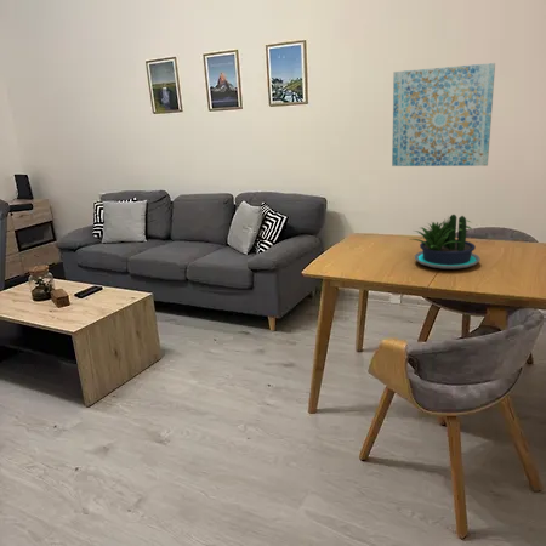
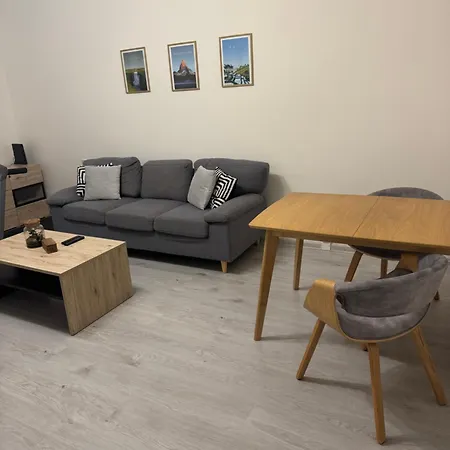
- wall art (439, 118)
- potted plant (444, 239)
